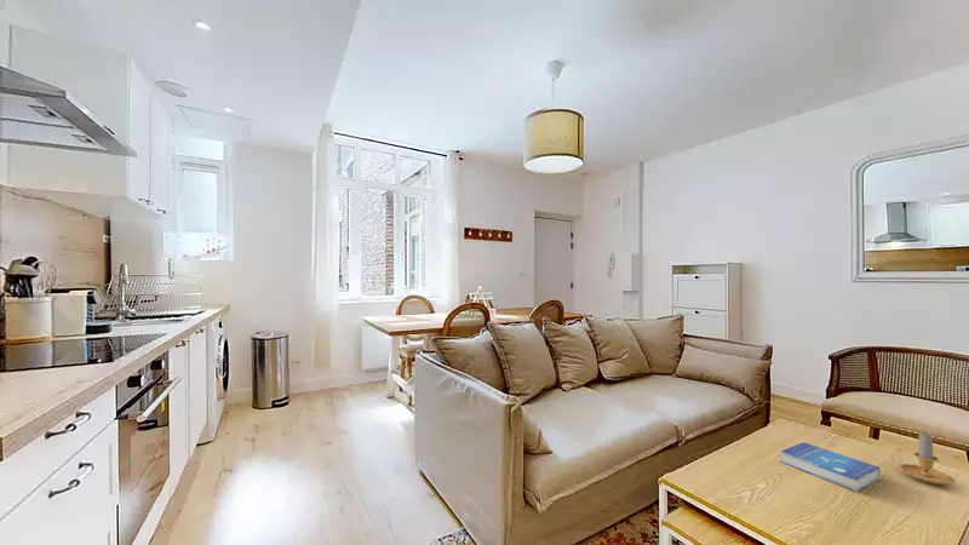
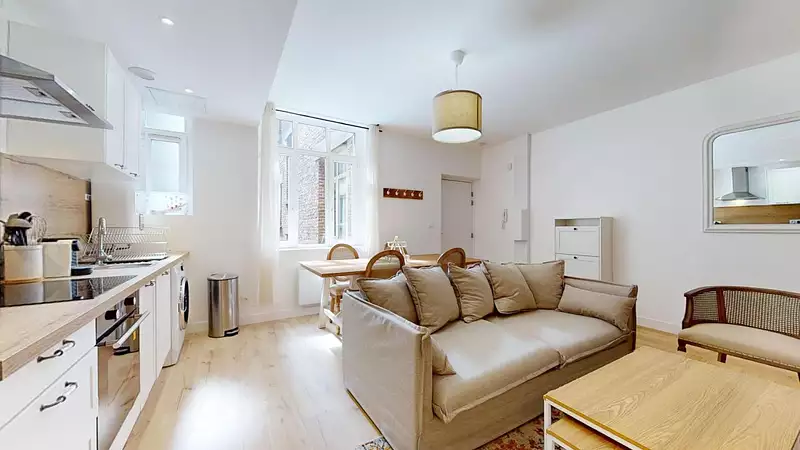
- book (827, 464)
- candle (919, 453)
